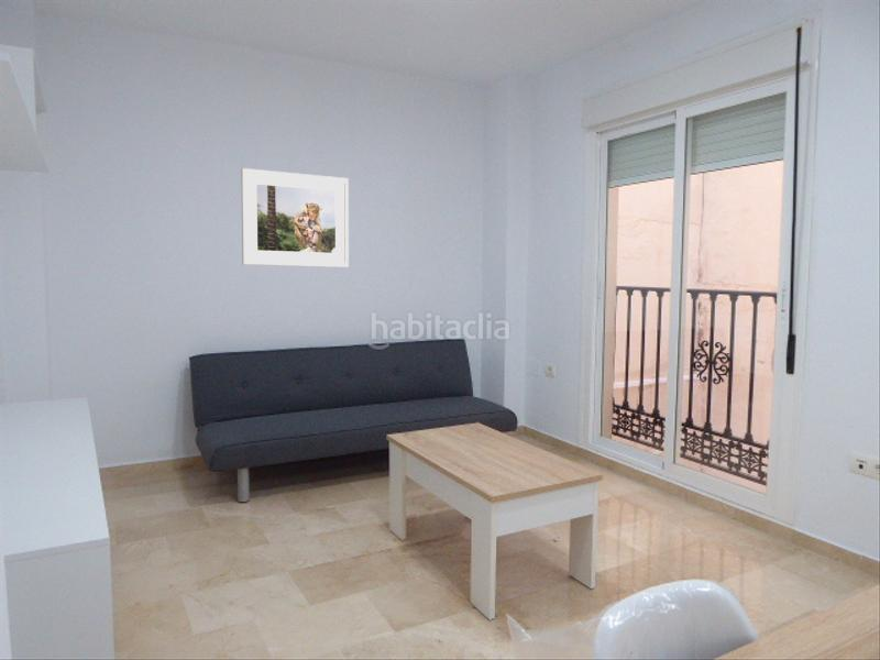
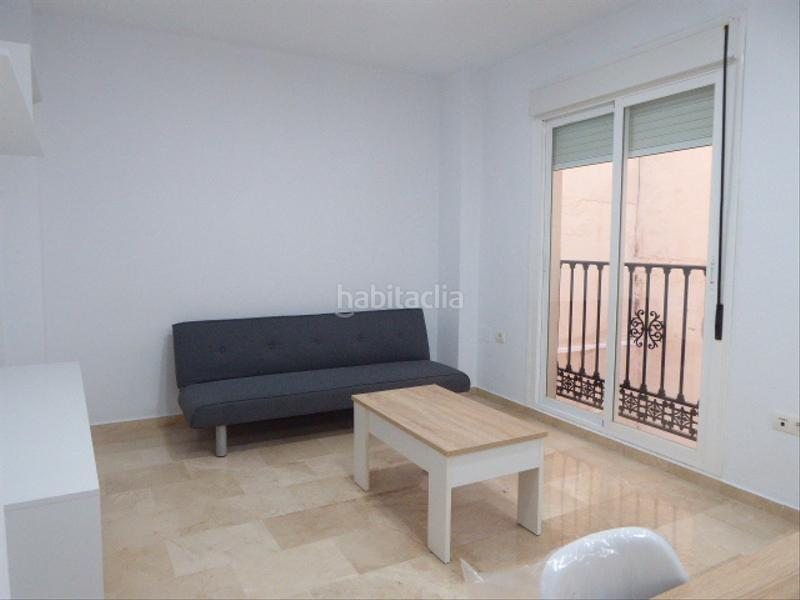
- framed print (297, 219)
